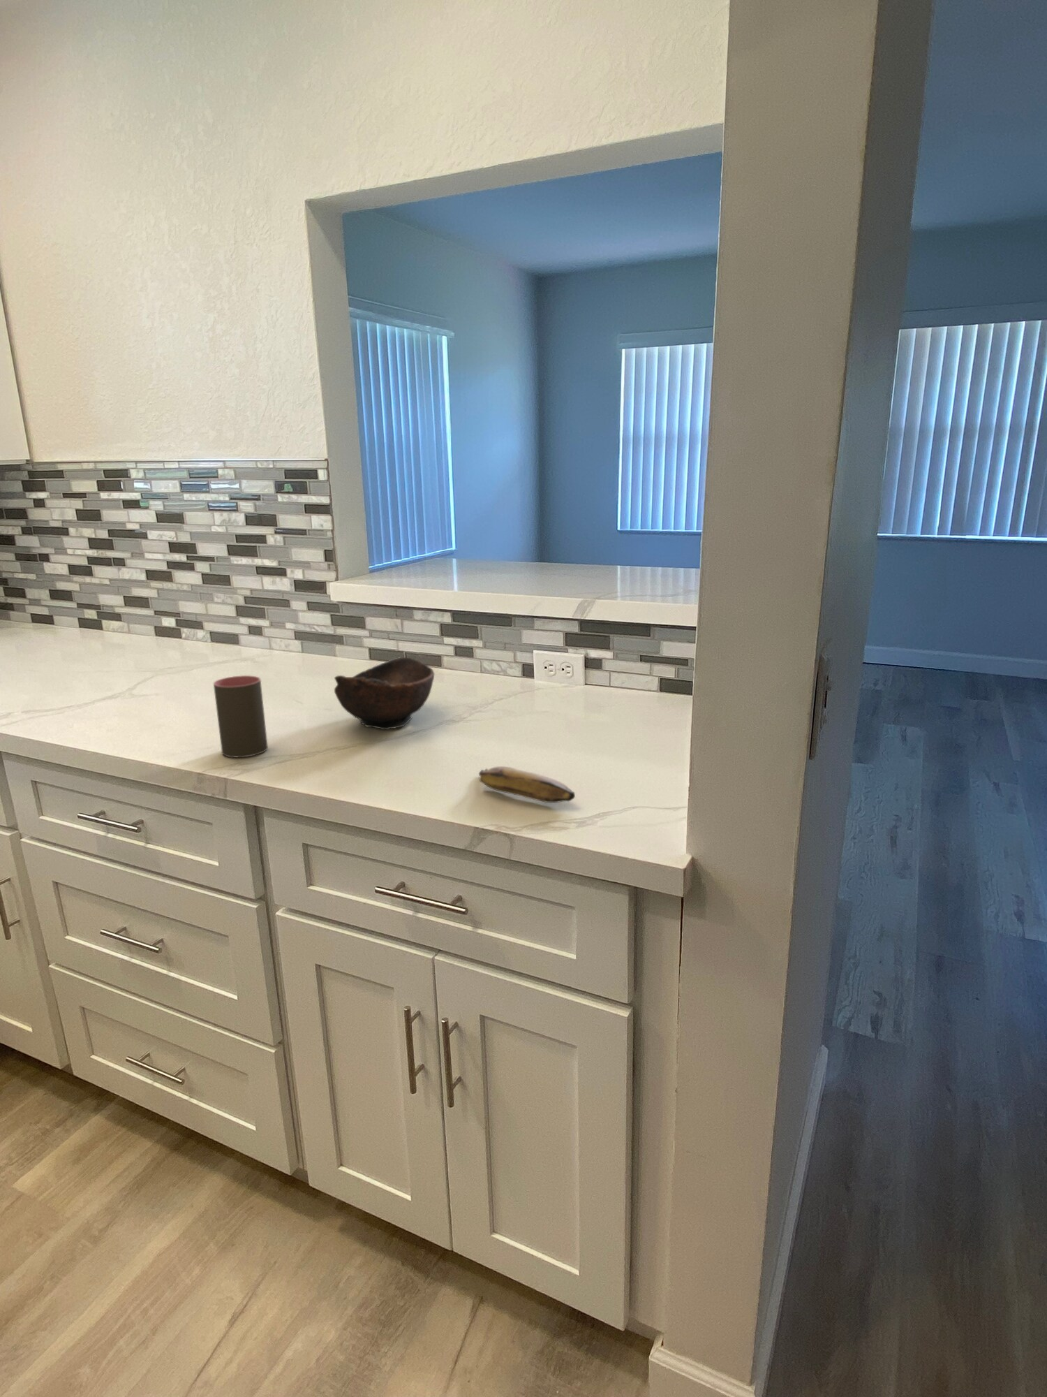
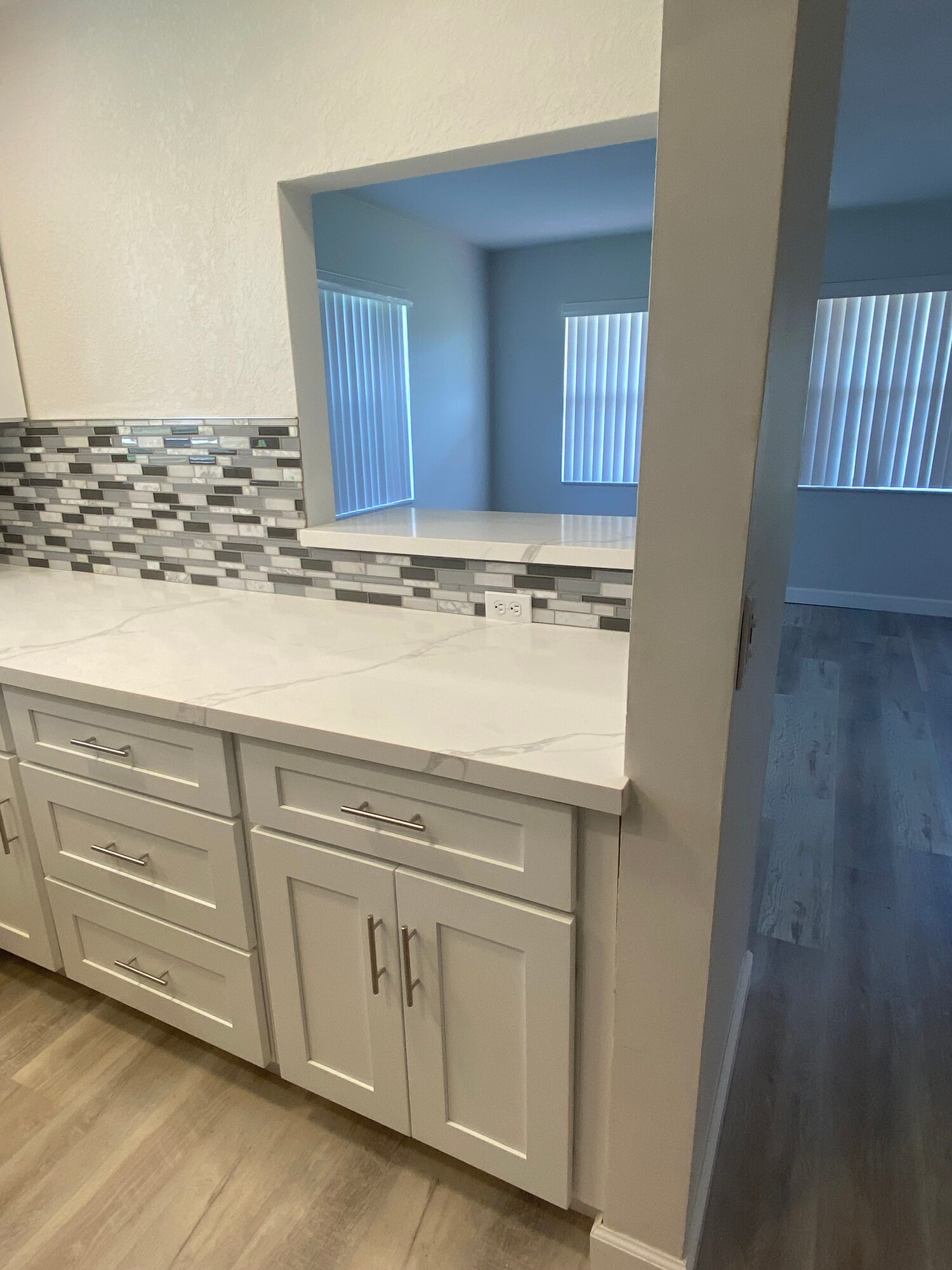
- banana (515, 780)
- bowl (388, 690)
- cup (241, 716)
